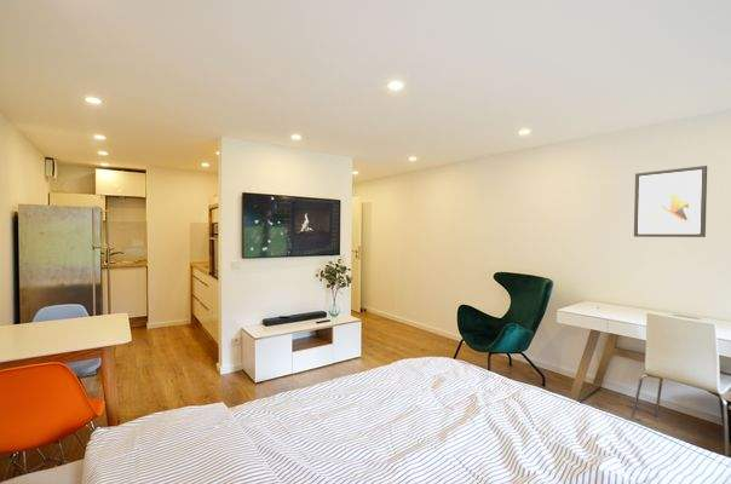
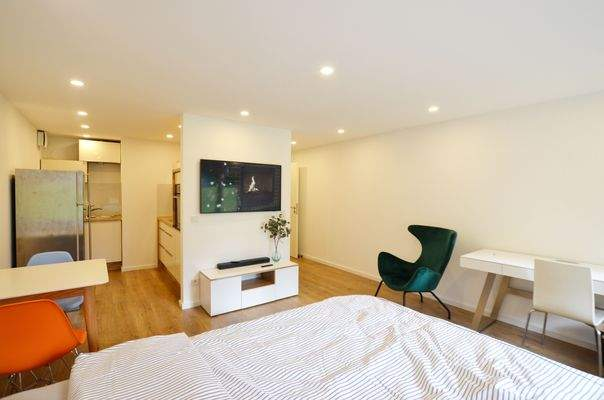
- wall art (668, 203)
